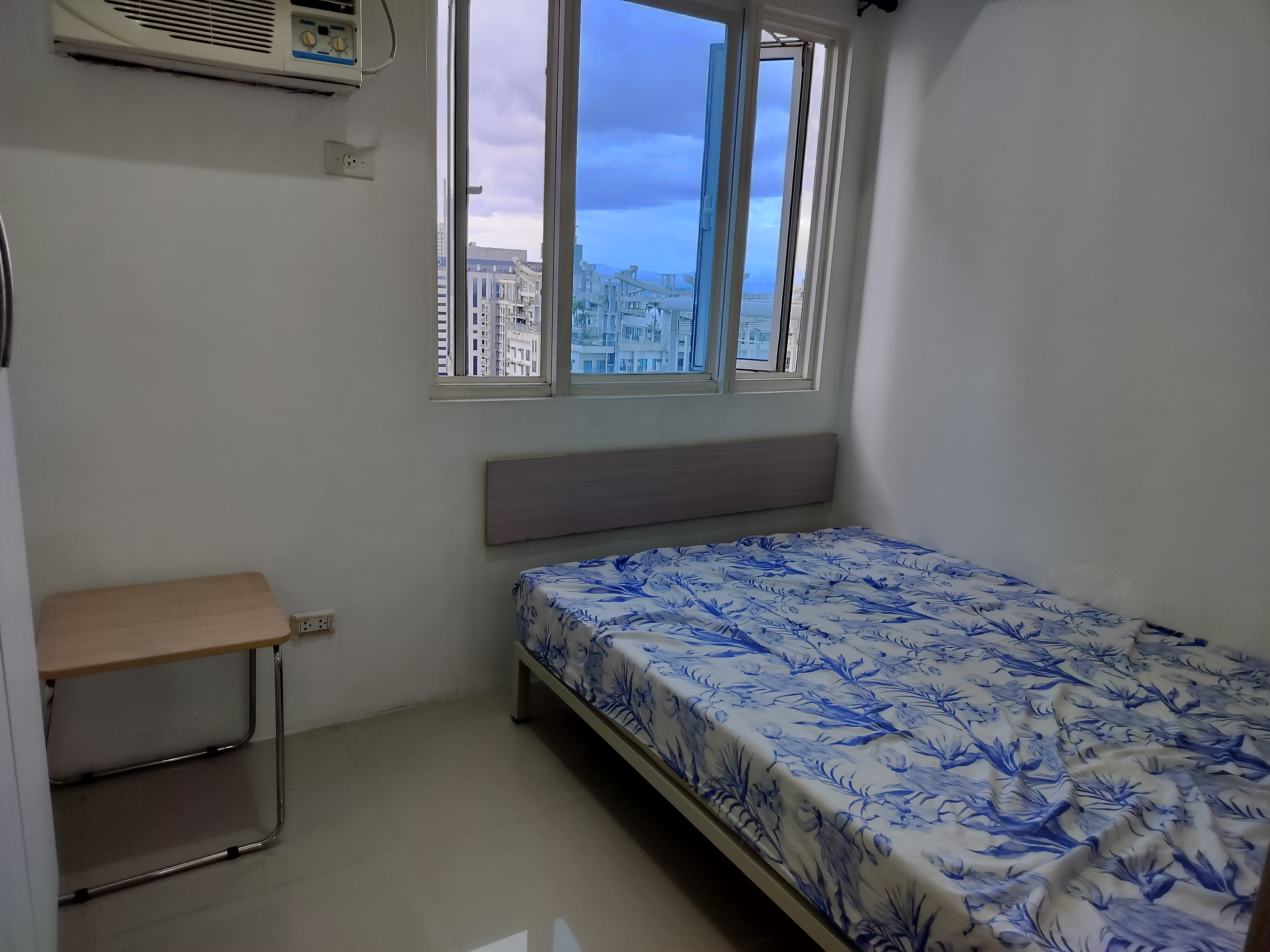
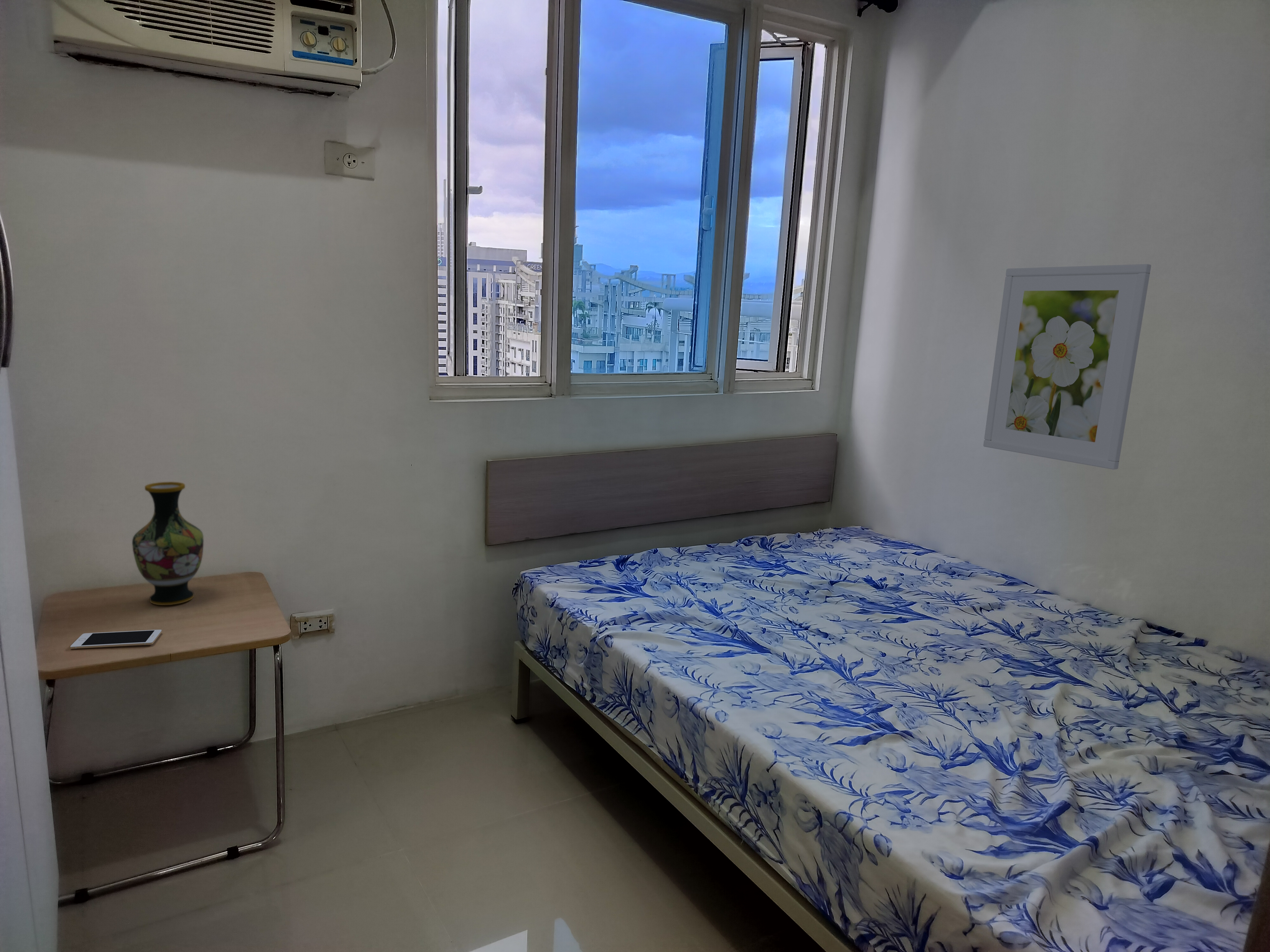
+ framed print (1059, 364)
+ cell phone (117, 639)
+ vase (169, 543)
